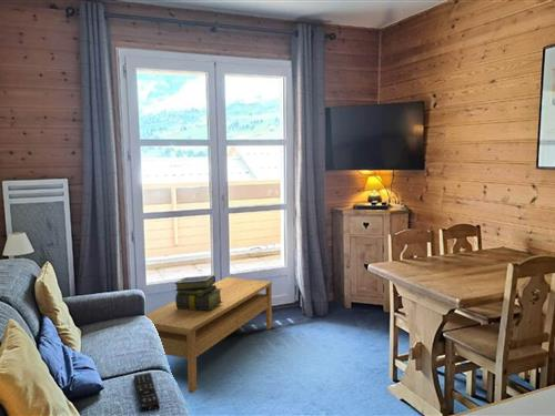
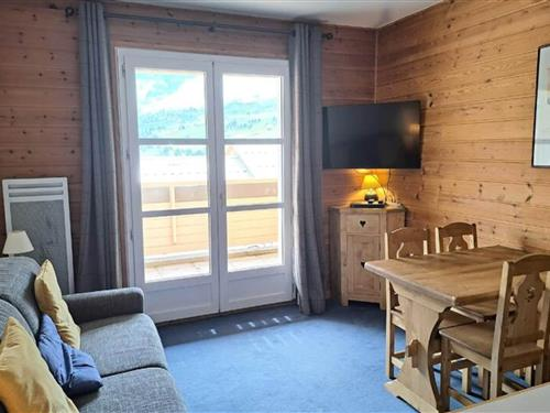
- stack of books (196, 292)
- remote control (145, 389)
- coffee table (212, 324)
